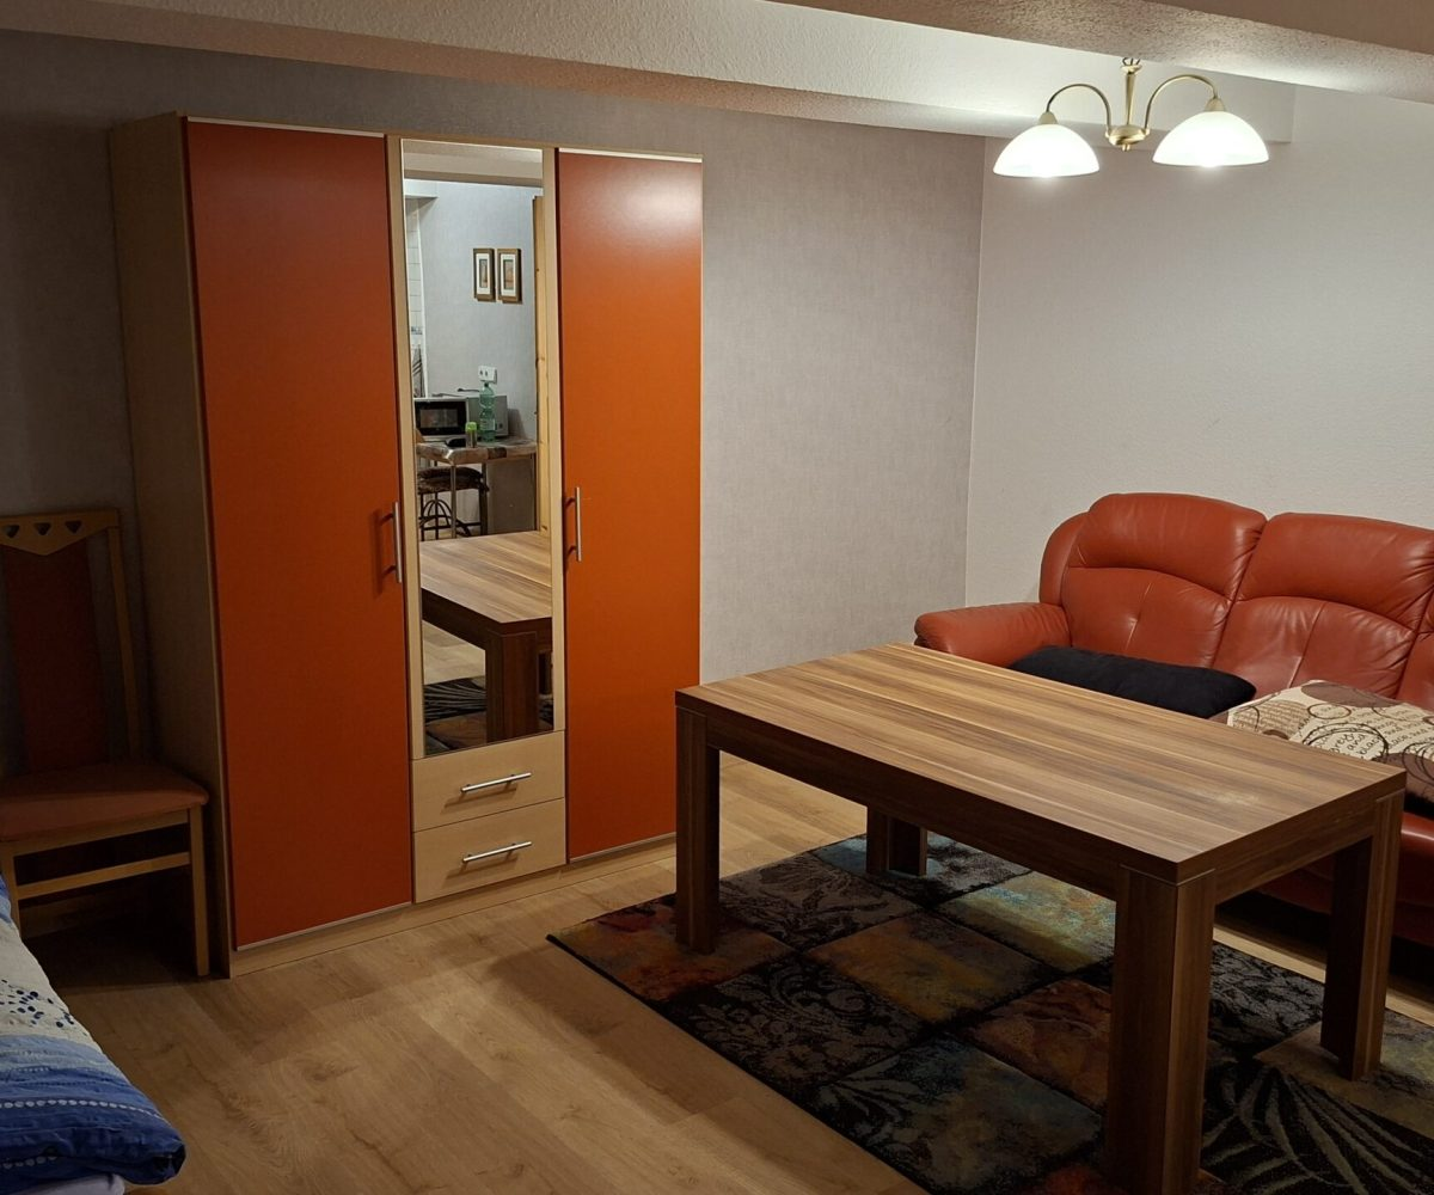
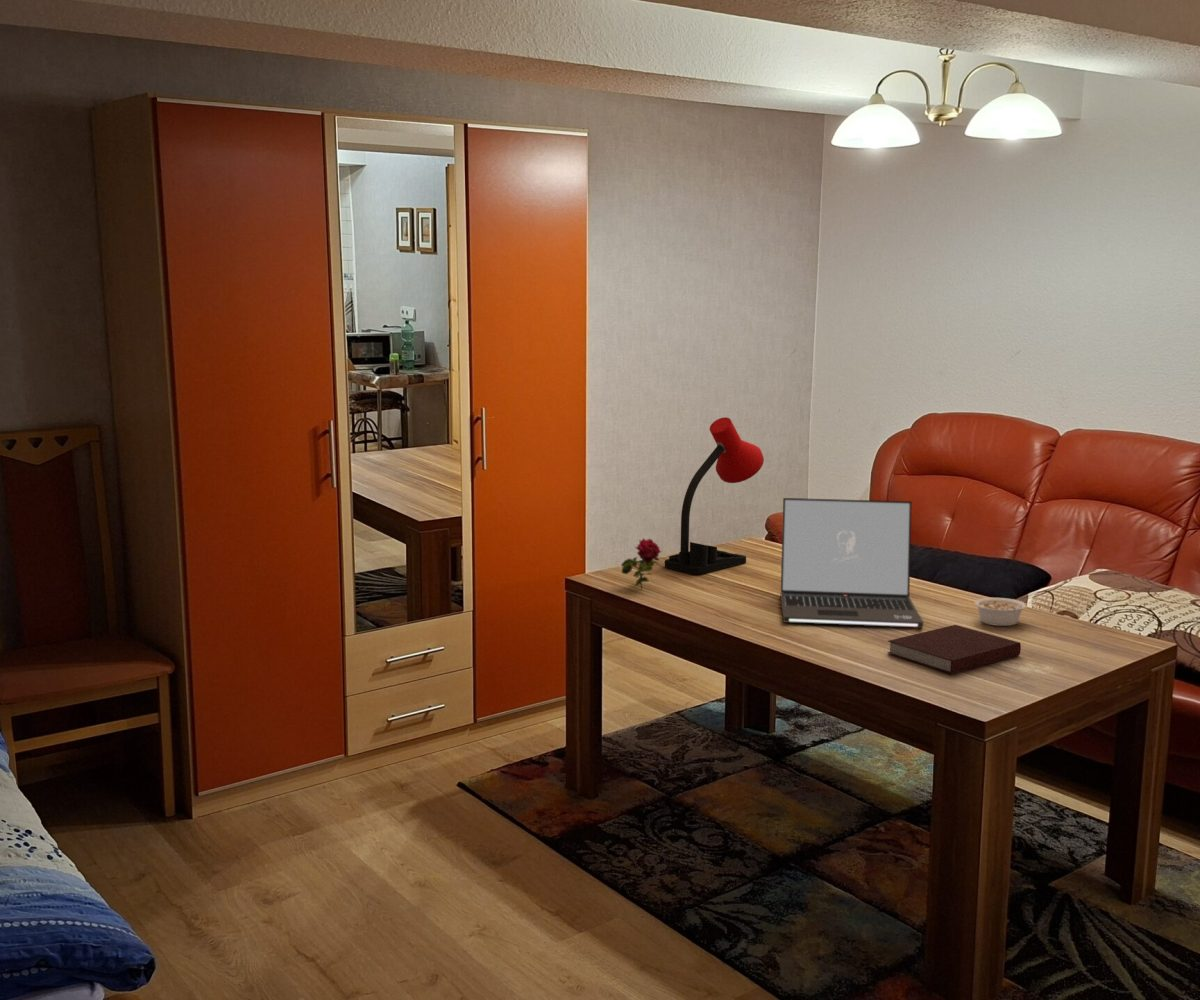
+ legume (1001, 610)
+ flower (640, 563)
+ desk lamp (721, 479)
+ notebook (953, 648)
+ laptop (849, 559)
